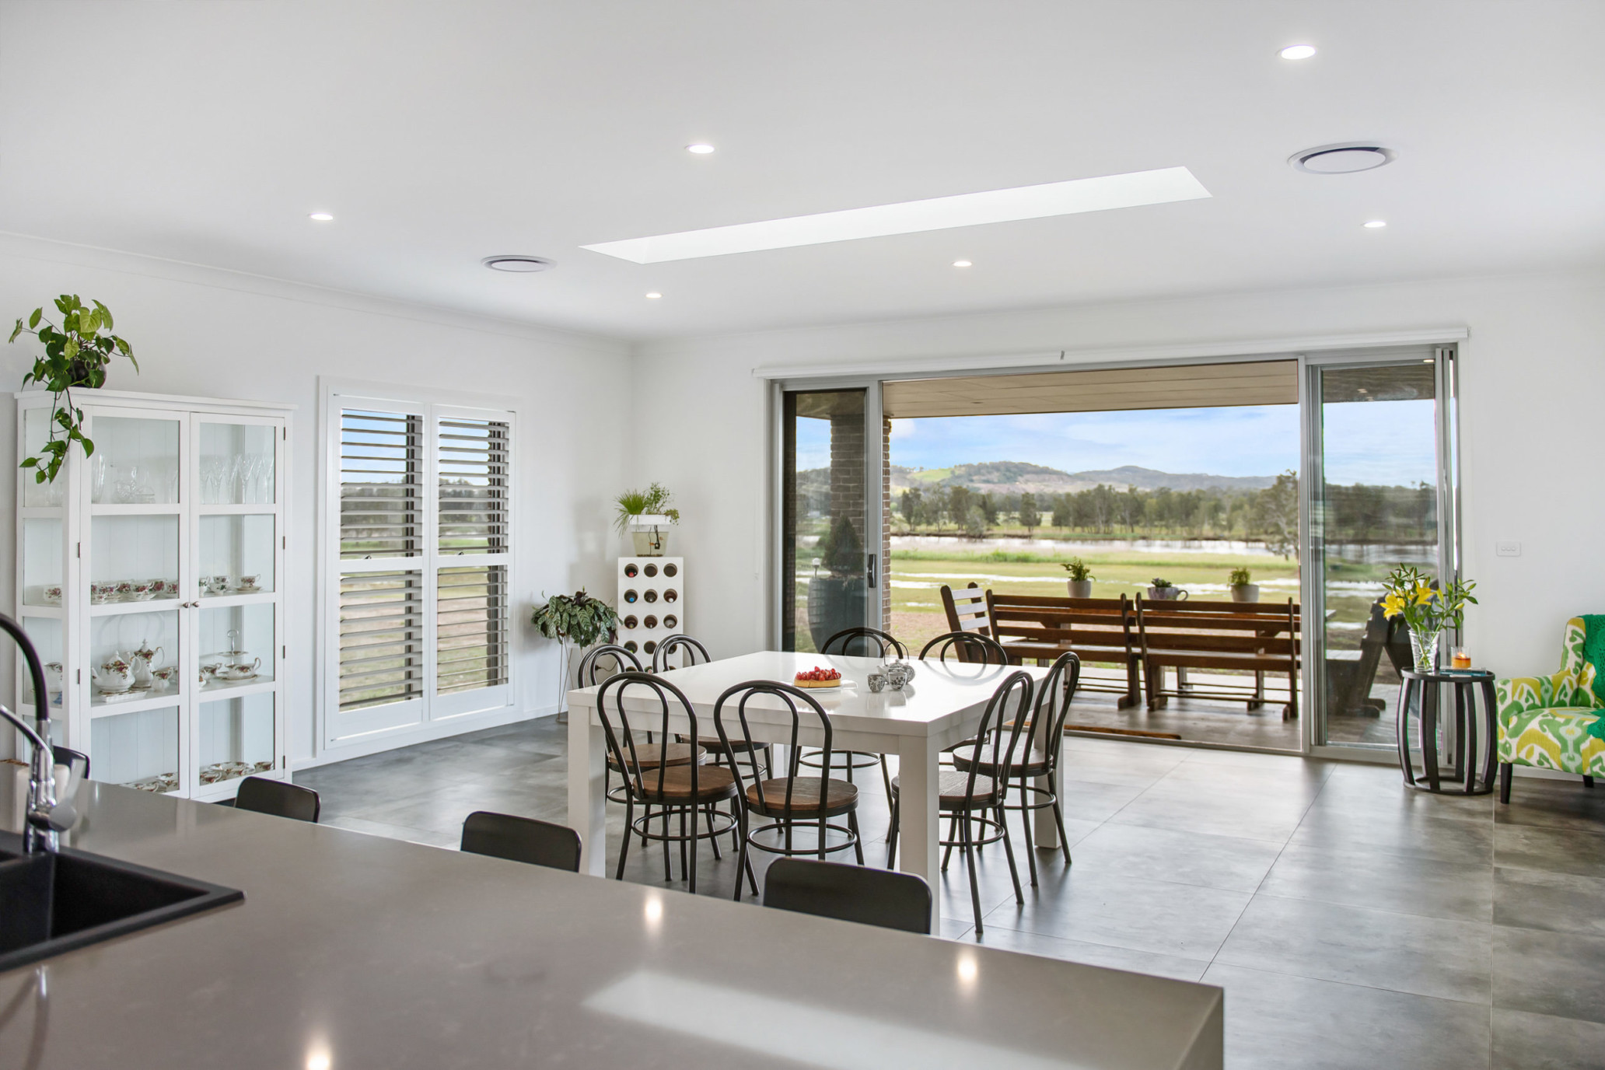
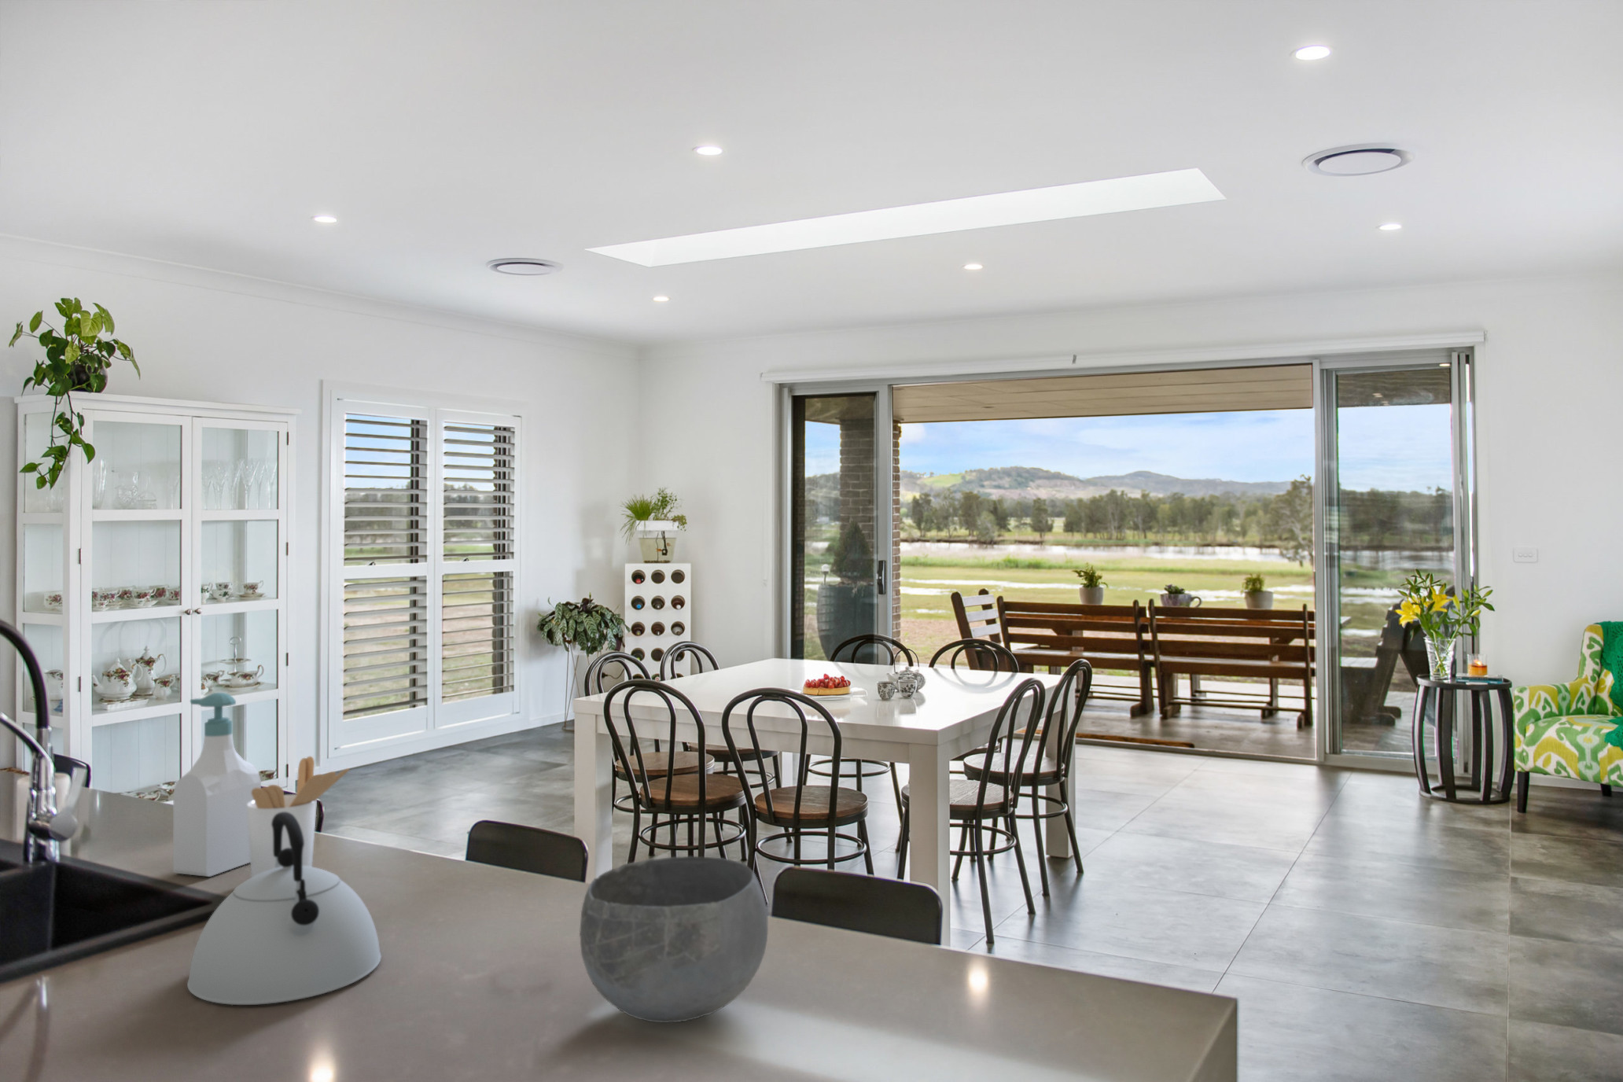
+ utensil holder (297, 821)
+ kettle (287, 894)
+ bowl (674, 943)
+ soap bottle (213, 779)
